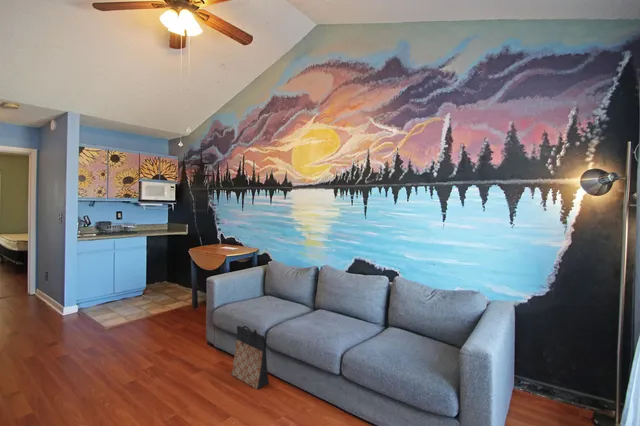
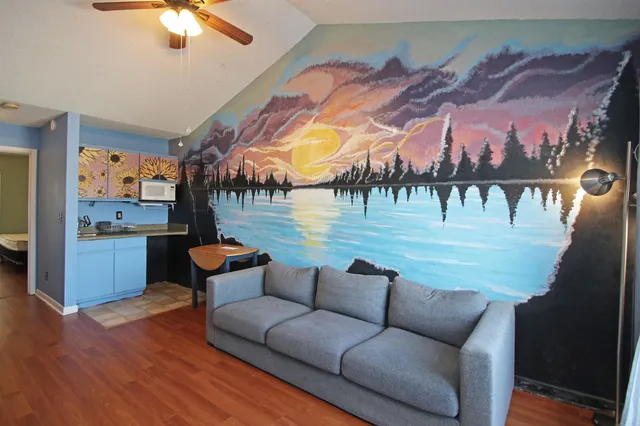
- bag (249, 352)
